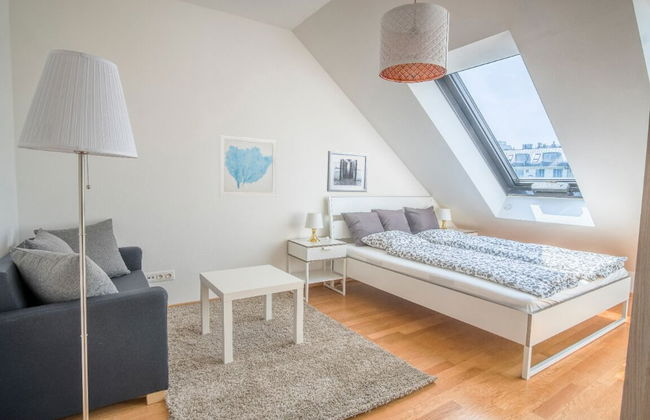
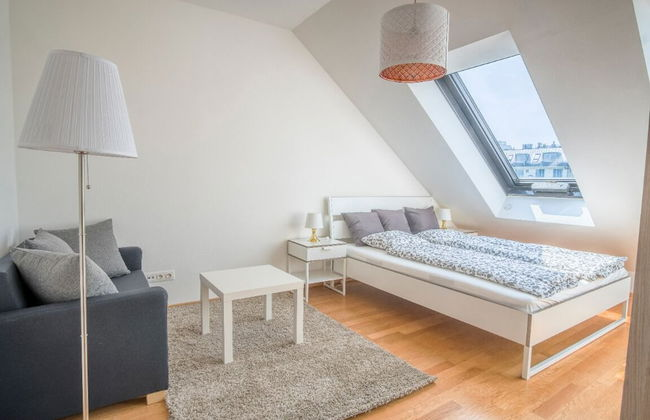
- wall art (348, 172)
- wall art (249, 167)
